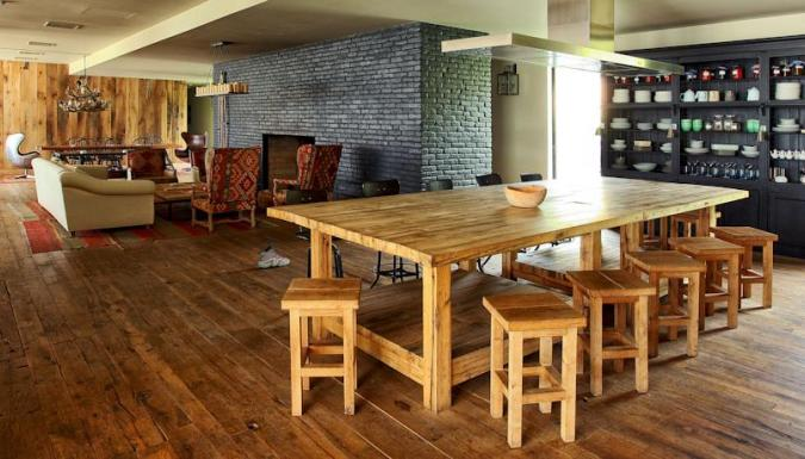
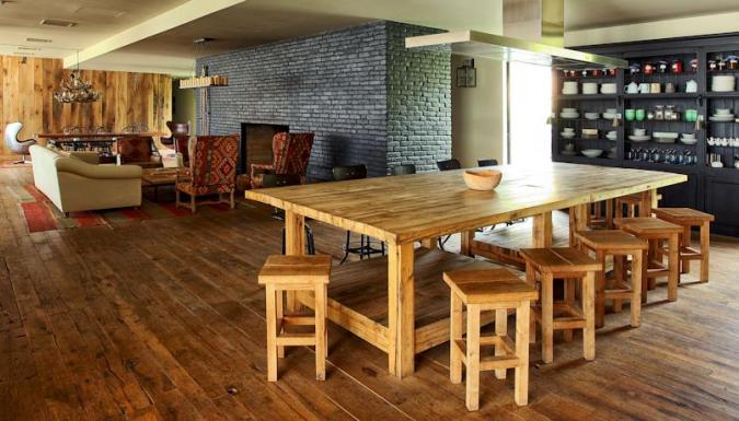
- sneaker (274, 254)
